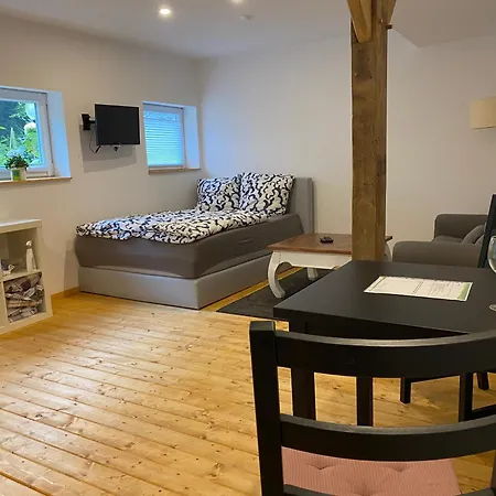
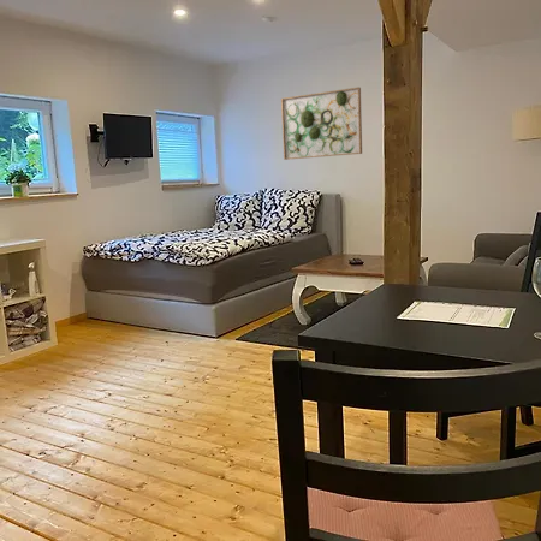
+ wall art (320, 125)
